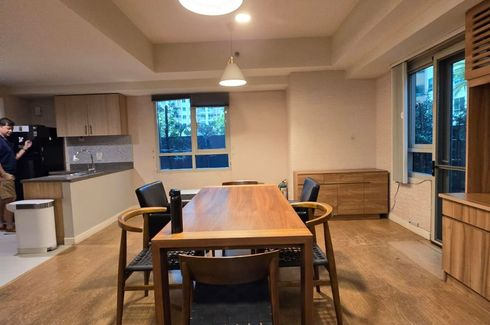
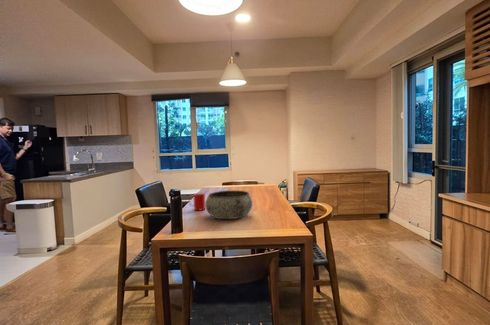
+ bowl (229, 204)
+ cup (197, 201)
